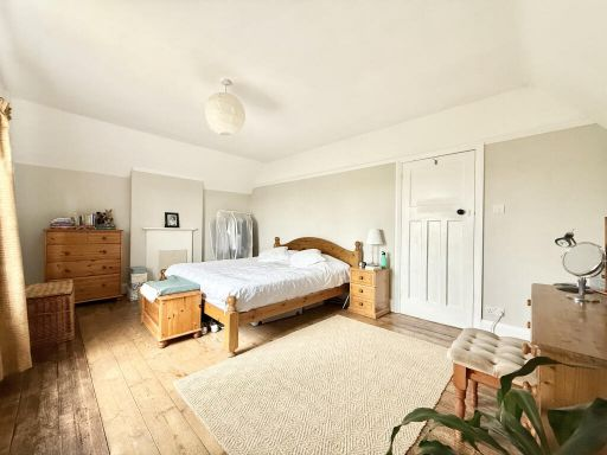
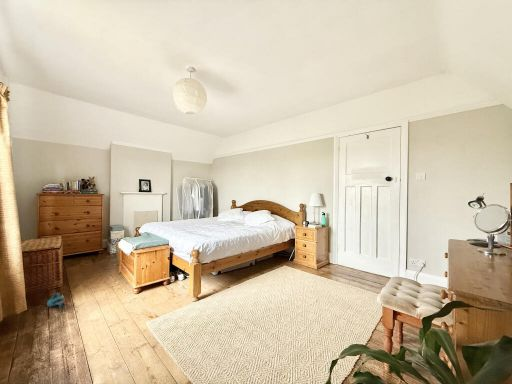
+ shoe (55, 299)
